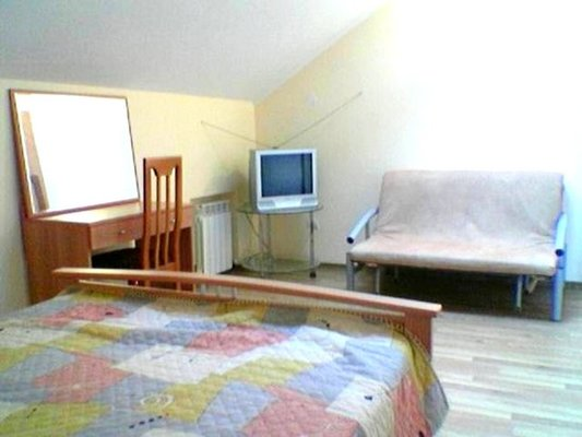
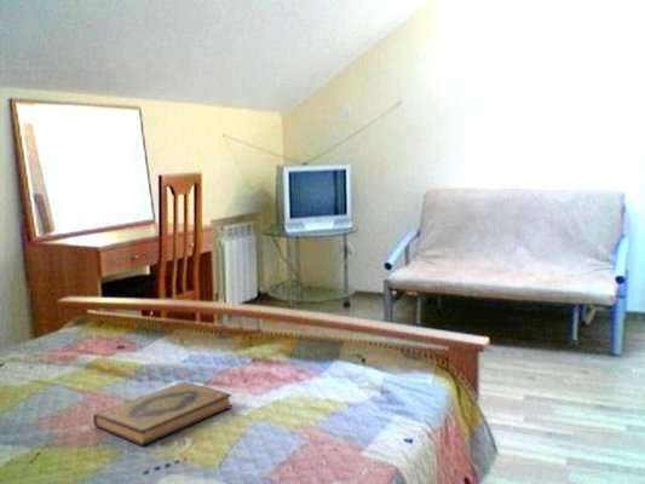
+ hardback book (165, 409)
